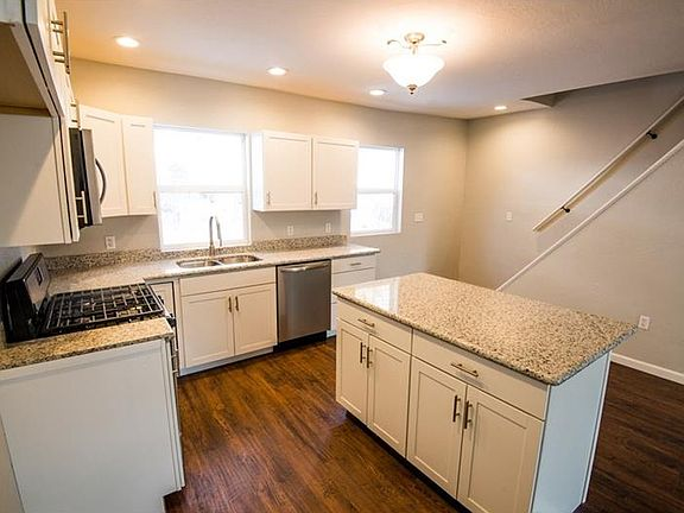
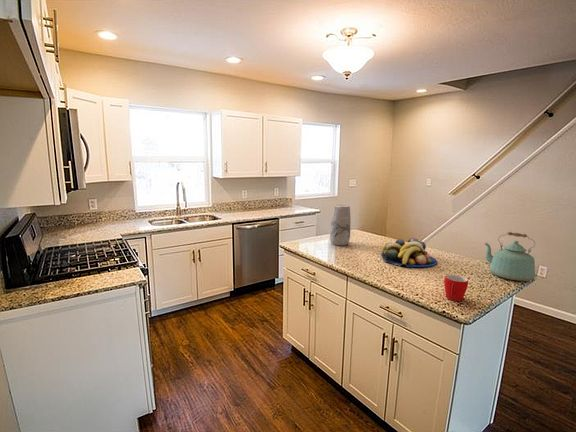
+ fruit bowl (409, 249)
+ vase (340, 224)
+ mug (454, 289)
+ kettle (509, 253)
